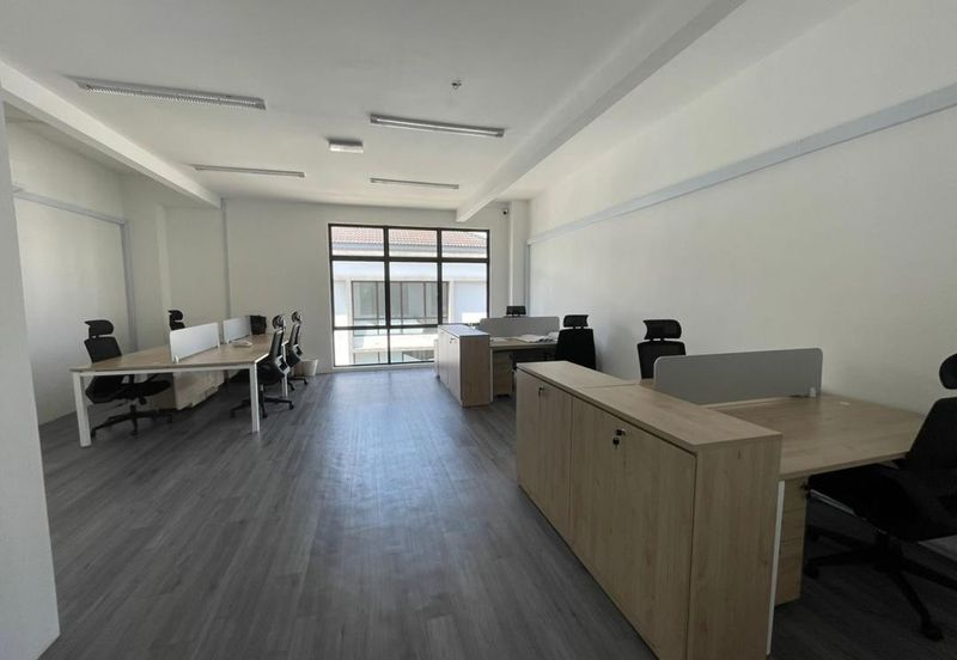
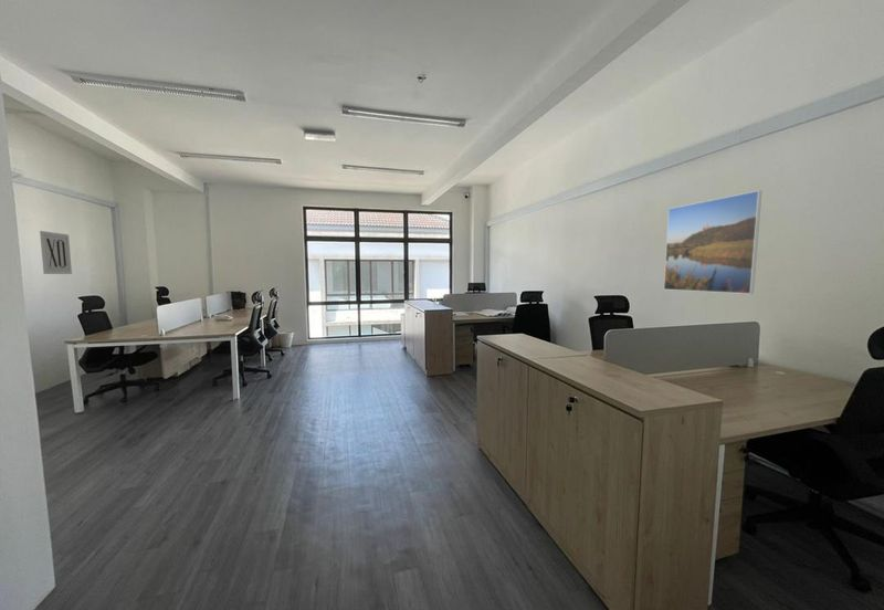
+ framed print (706, 246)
+ wall art (56, 253)
